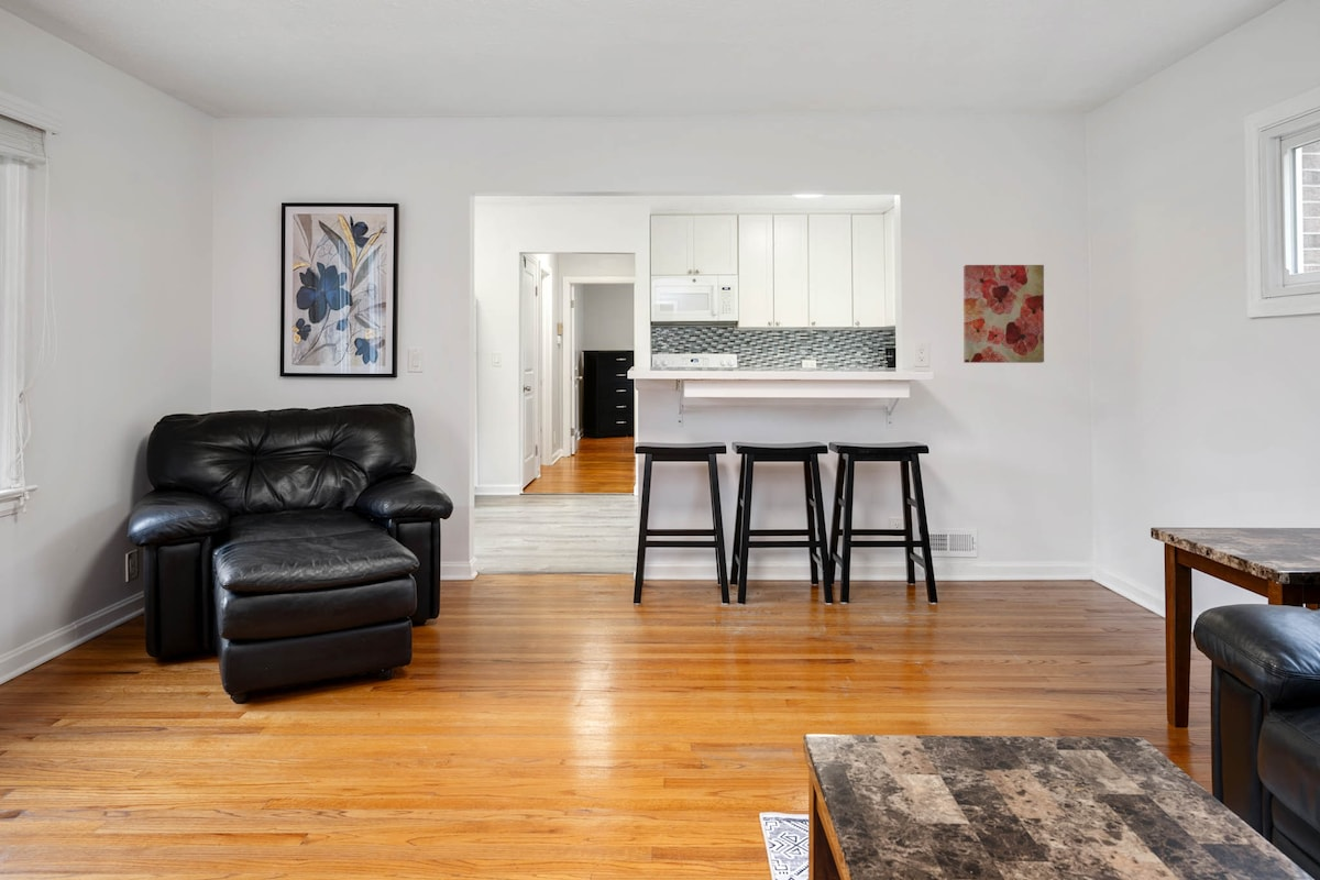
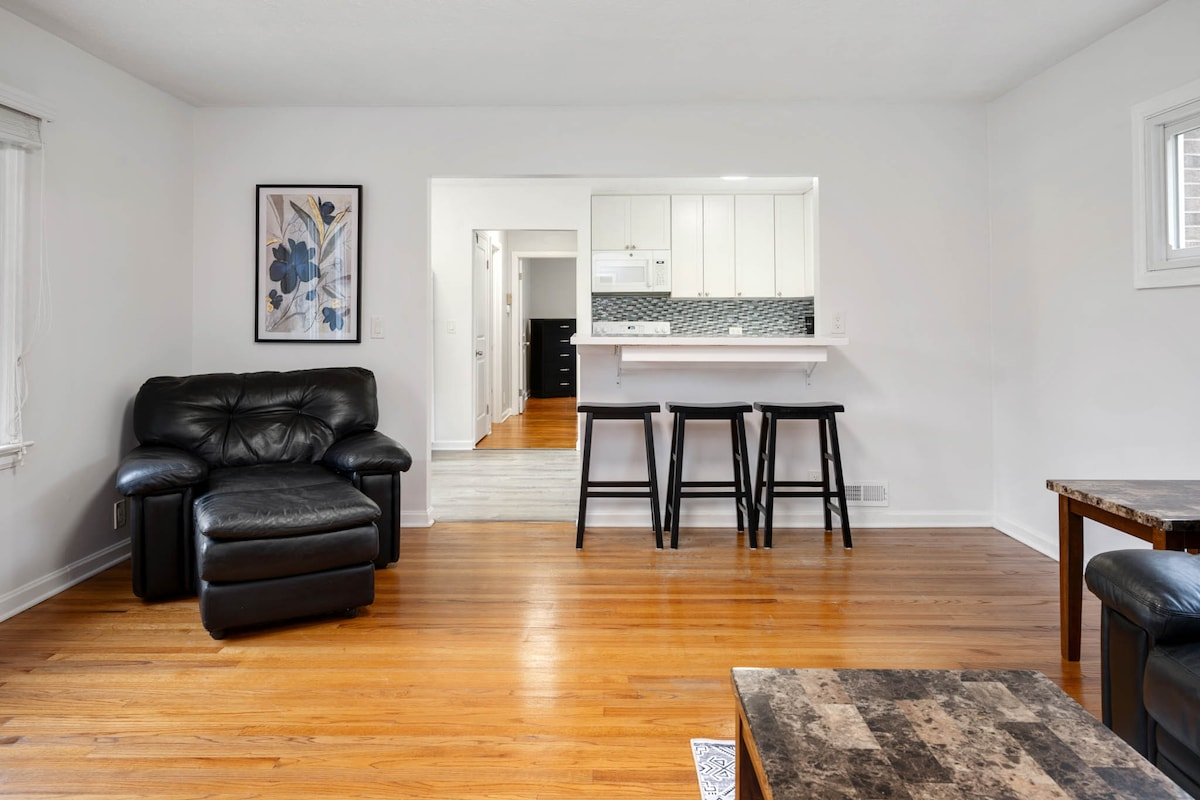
- wall art (1003, 314)
